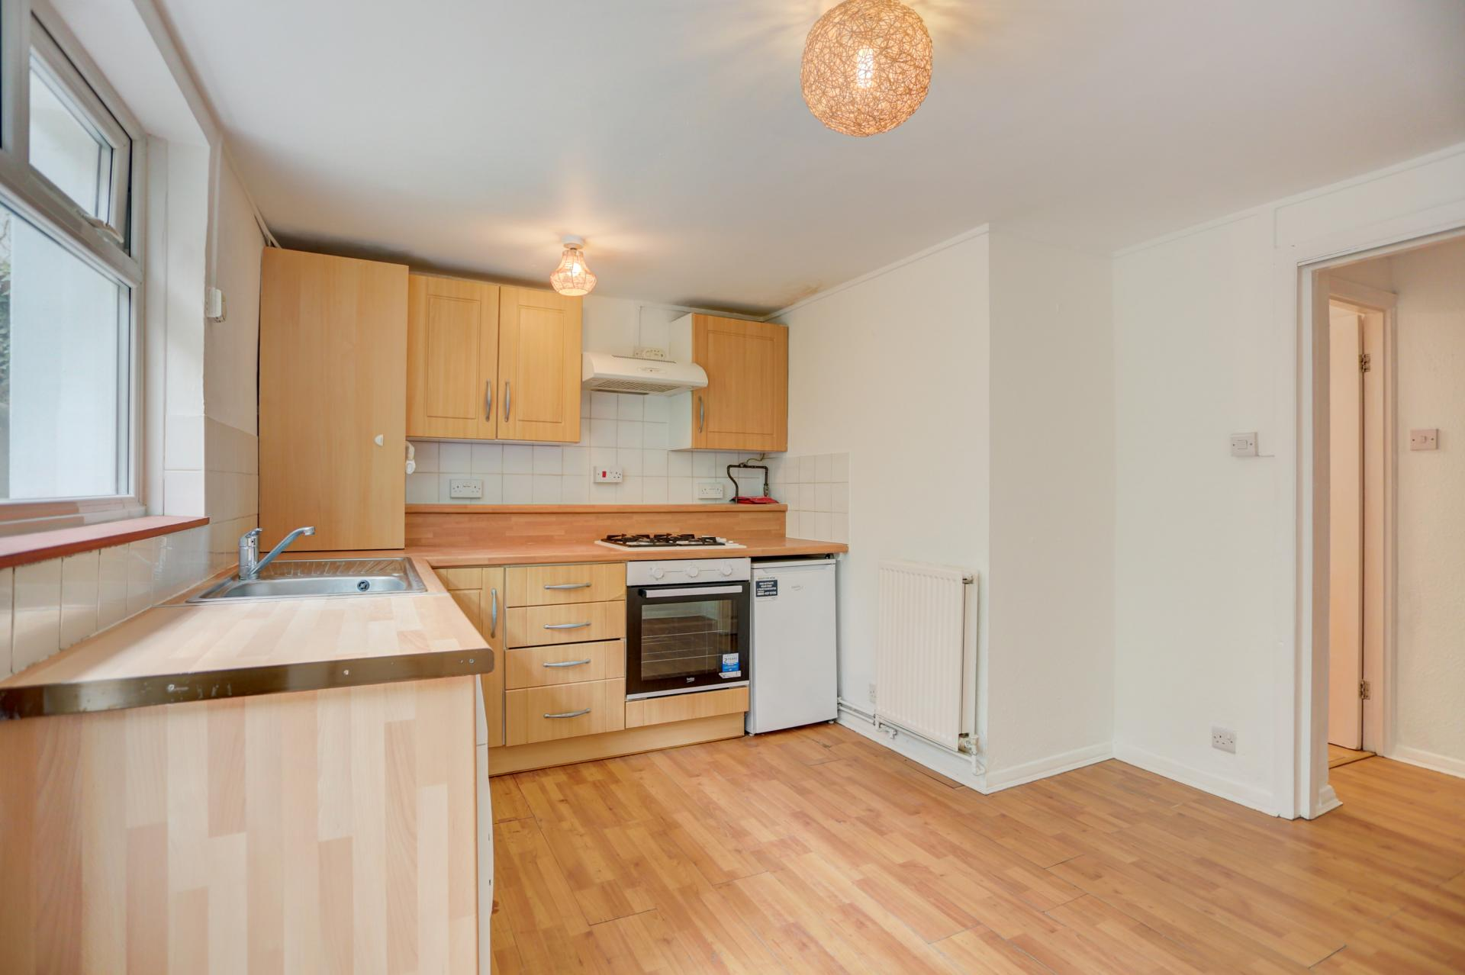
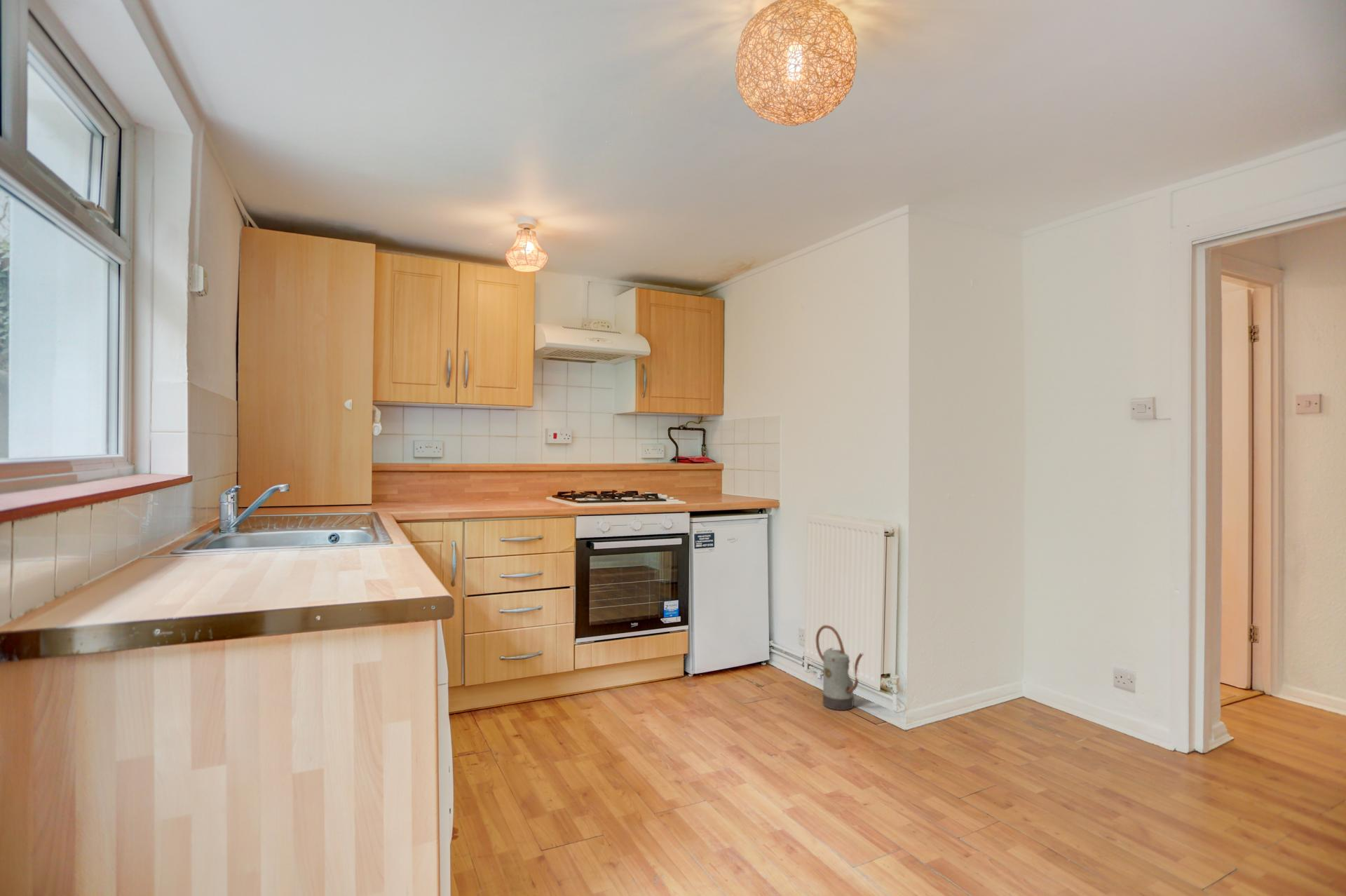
+ watering can (838, 667)
